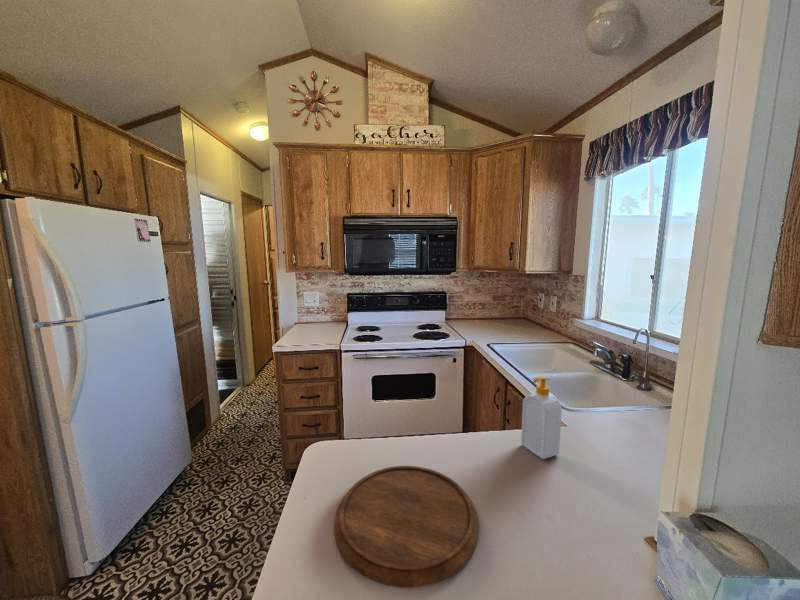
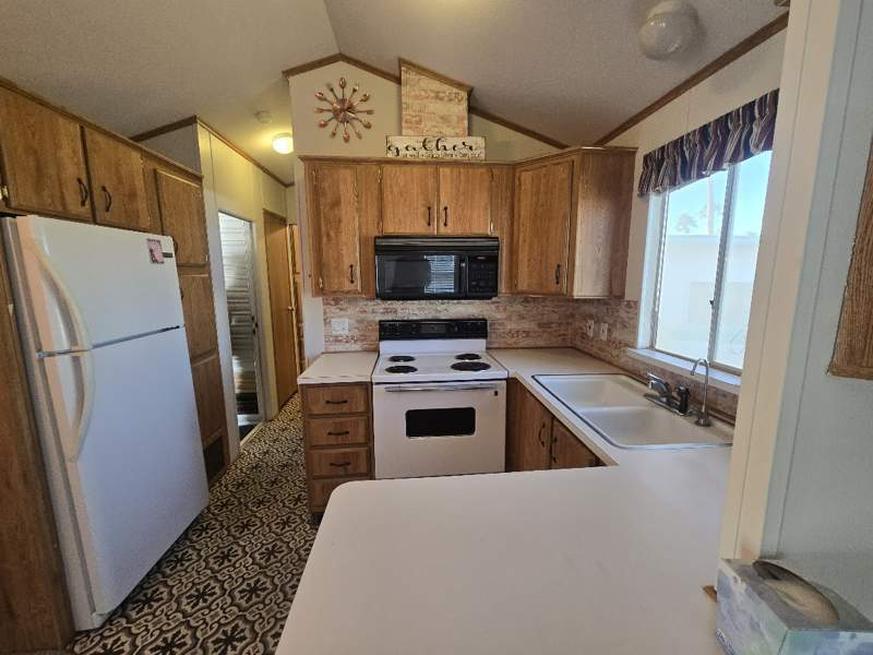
- soap bottle (540, 414)
- cutting board (406, 512)
